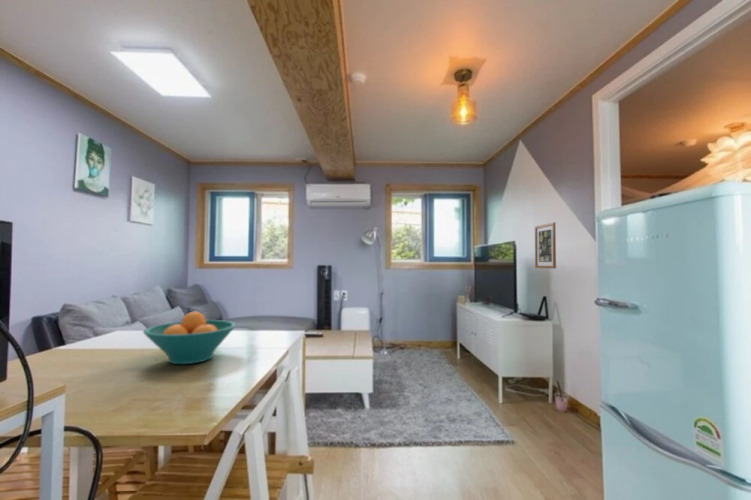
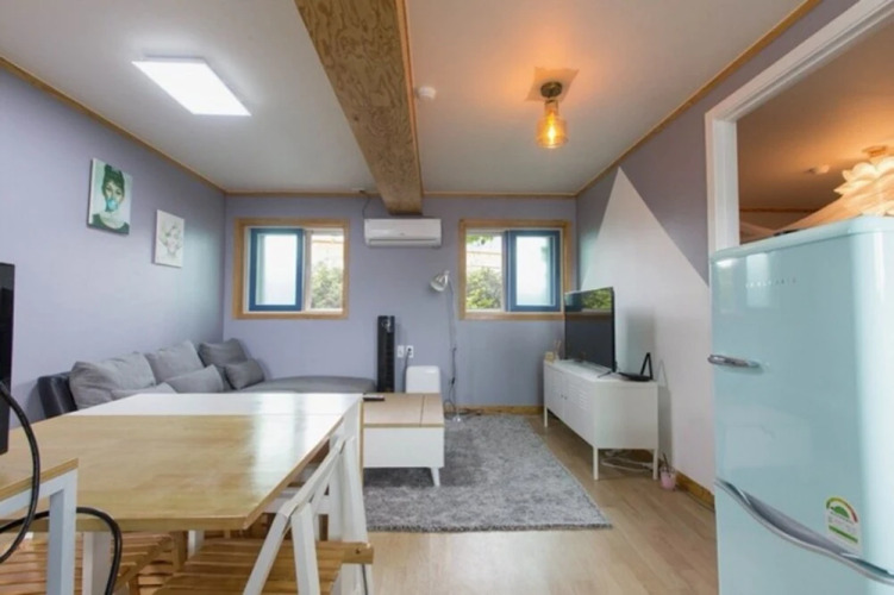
- fruit bowl (192, 335)
- wall art (544, 246)
